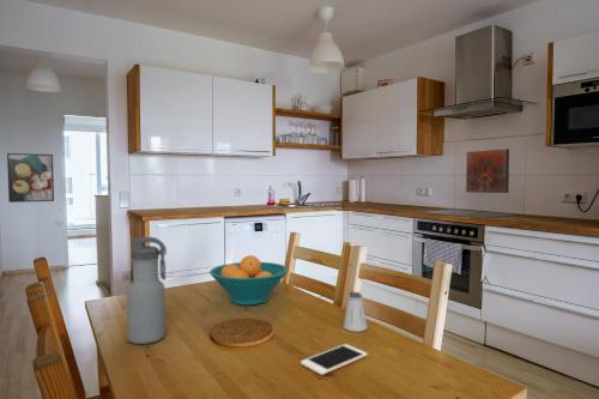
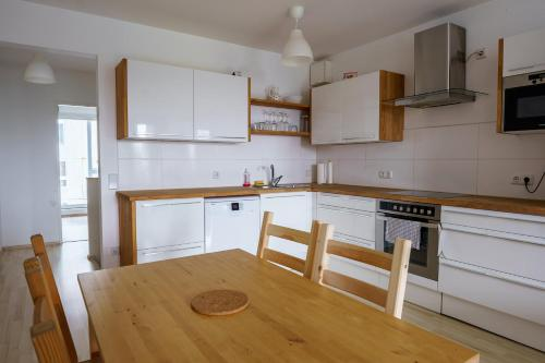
- decorative tile (486, 171)
- fruit bowl (249, 277)
- saltshaker (355, 310)
- water bottle (146, 288)
- cell phone (334, 358)
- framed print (31, 177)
